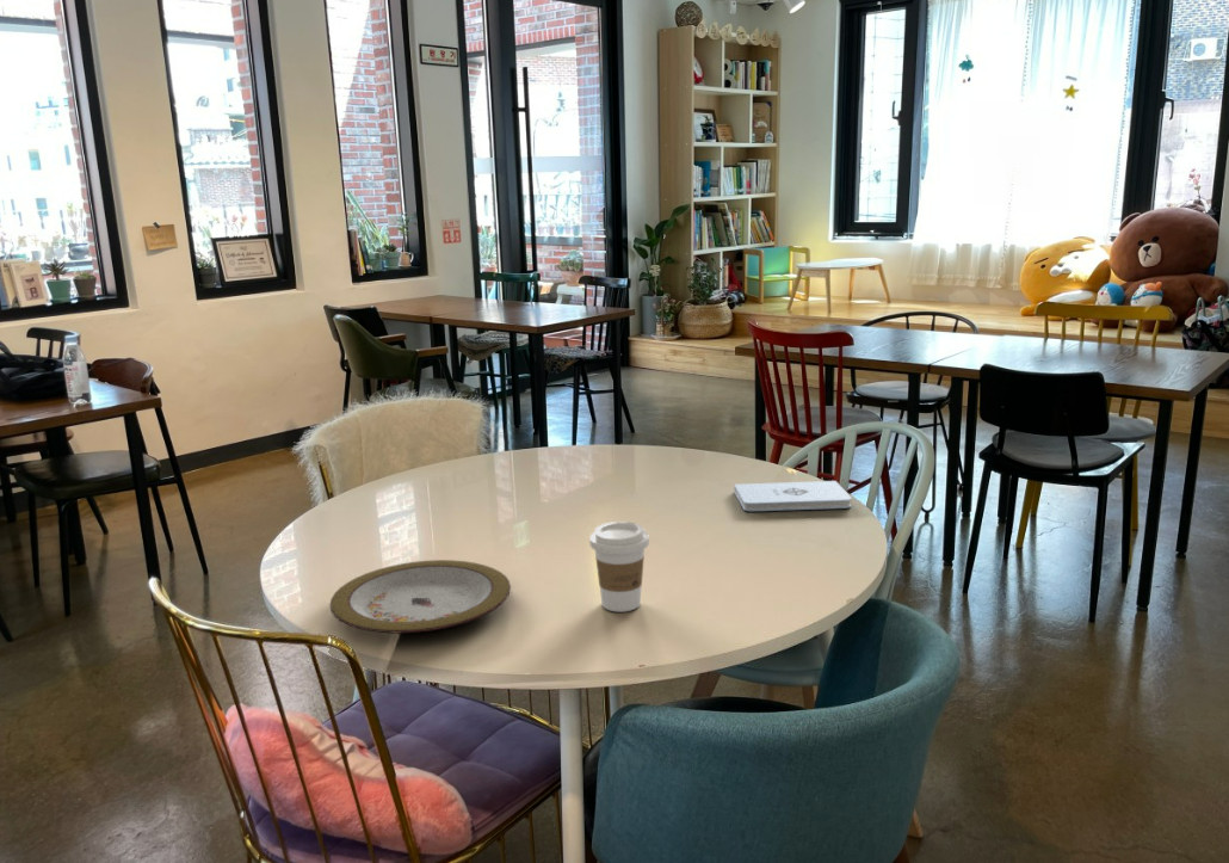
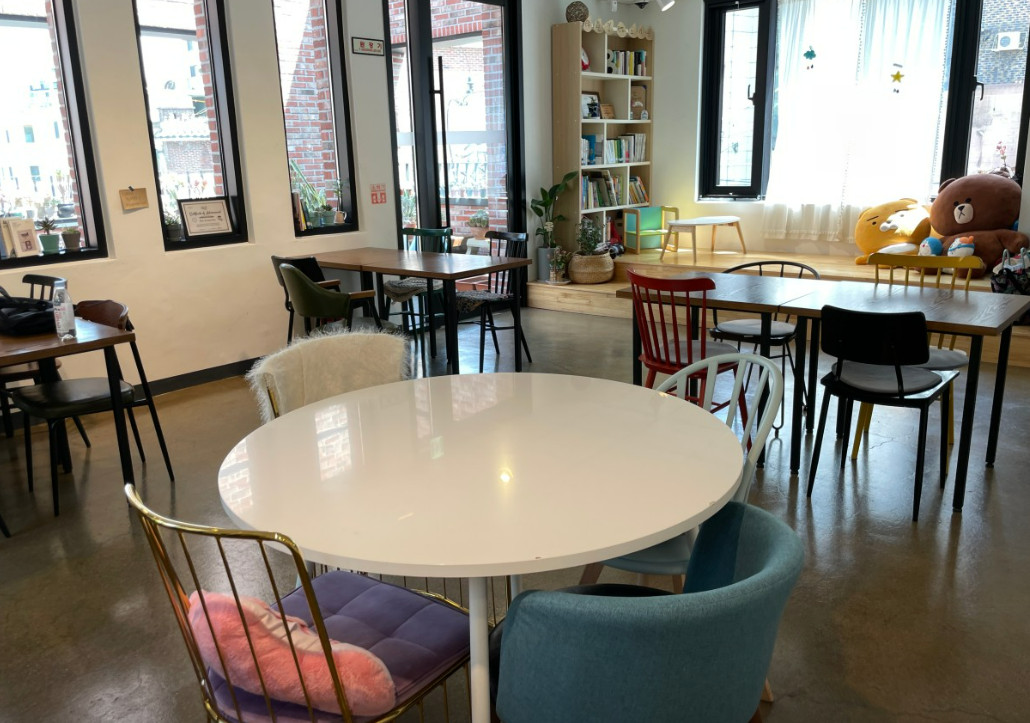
- notepad (791, 495)
- coffee cup (619, 567)
- plate (421, 598)
